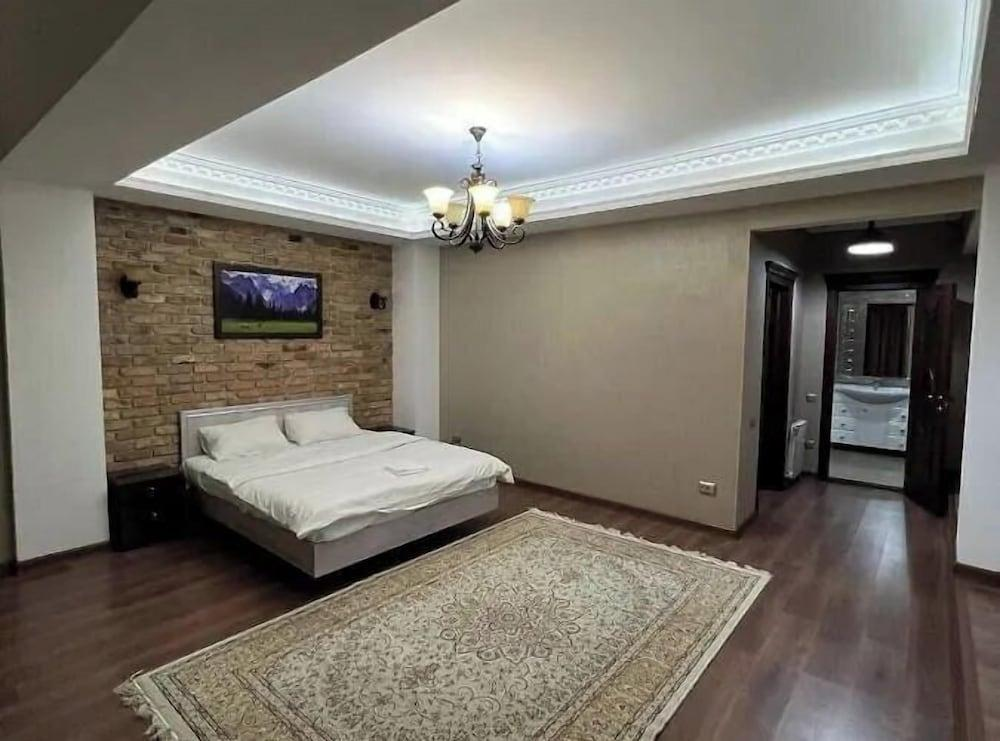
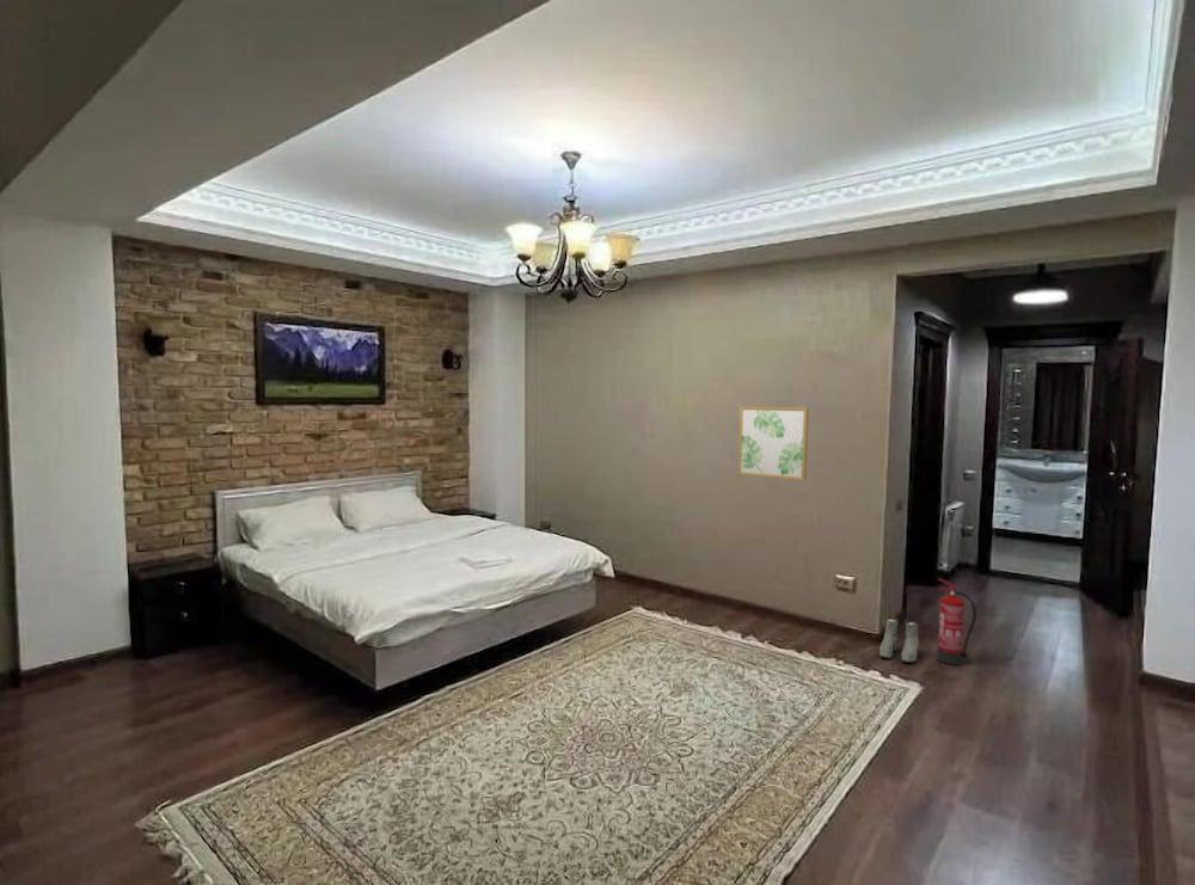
+ fire extinguisher (955, 621)
+ wall art (772, 442)
+ boots (896, 638)
